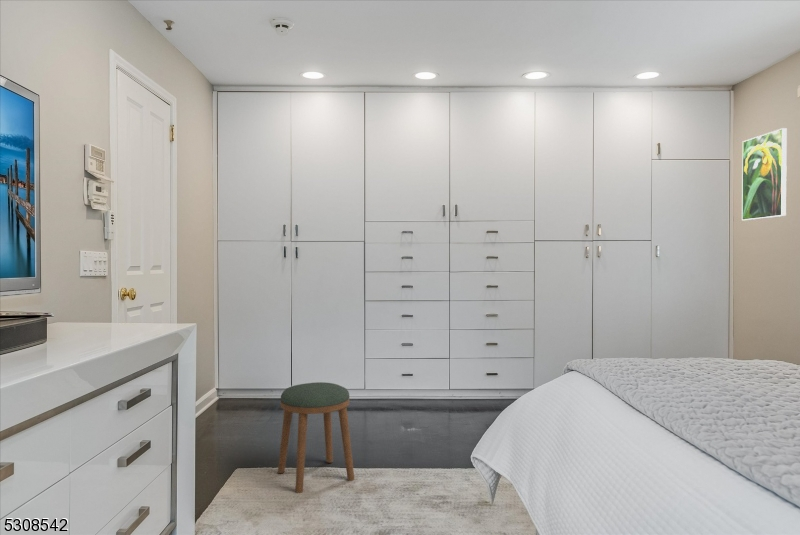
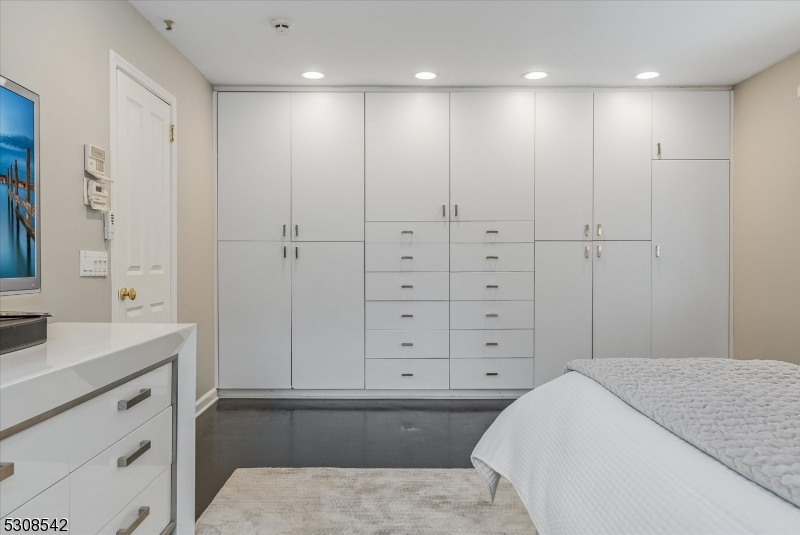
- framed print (763, 176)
- stool (306, 431)
